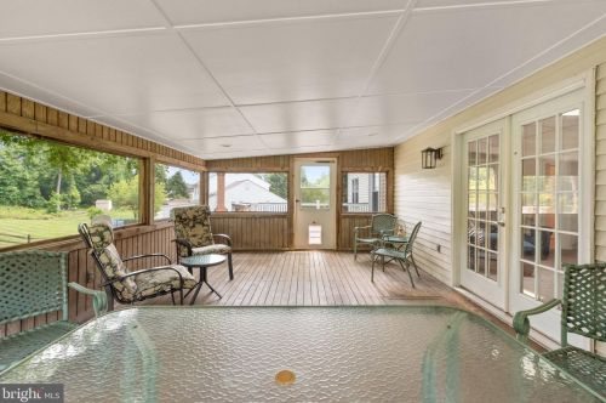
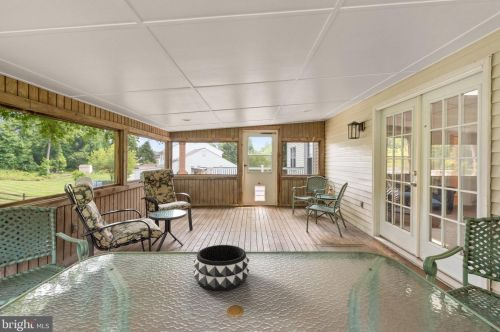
+ decorative bowl (221, 265)
